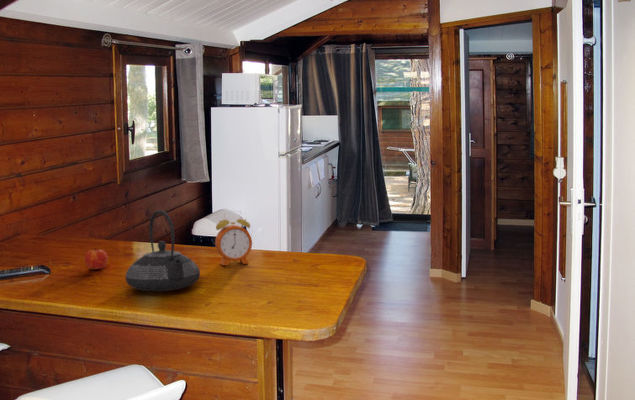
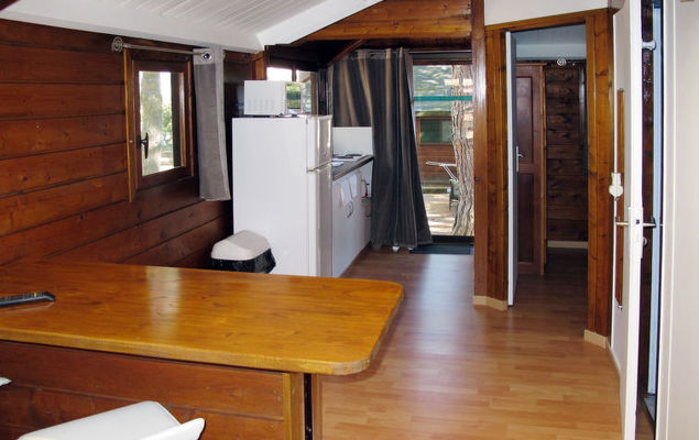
- alarm clock (233, 237)
- fruit (96, 258)
- teapot (163, 250)
